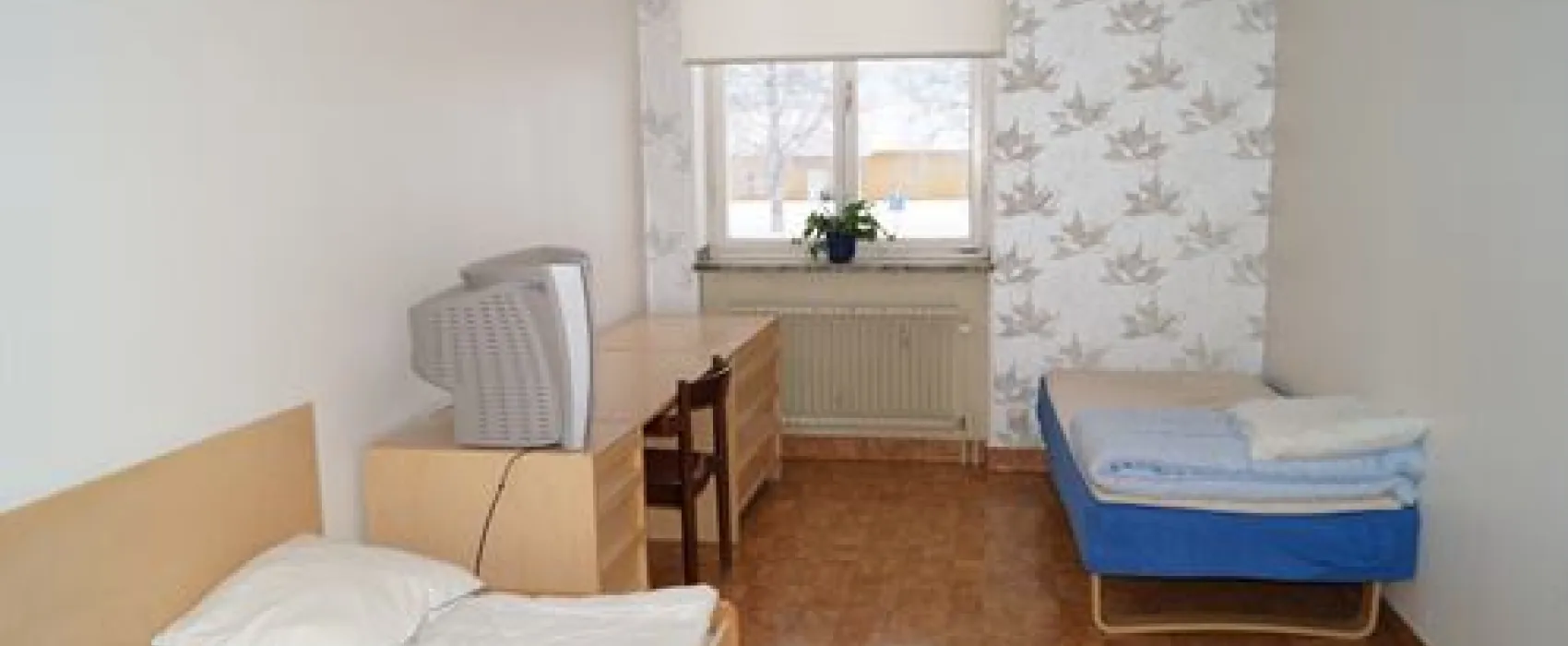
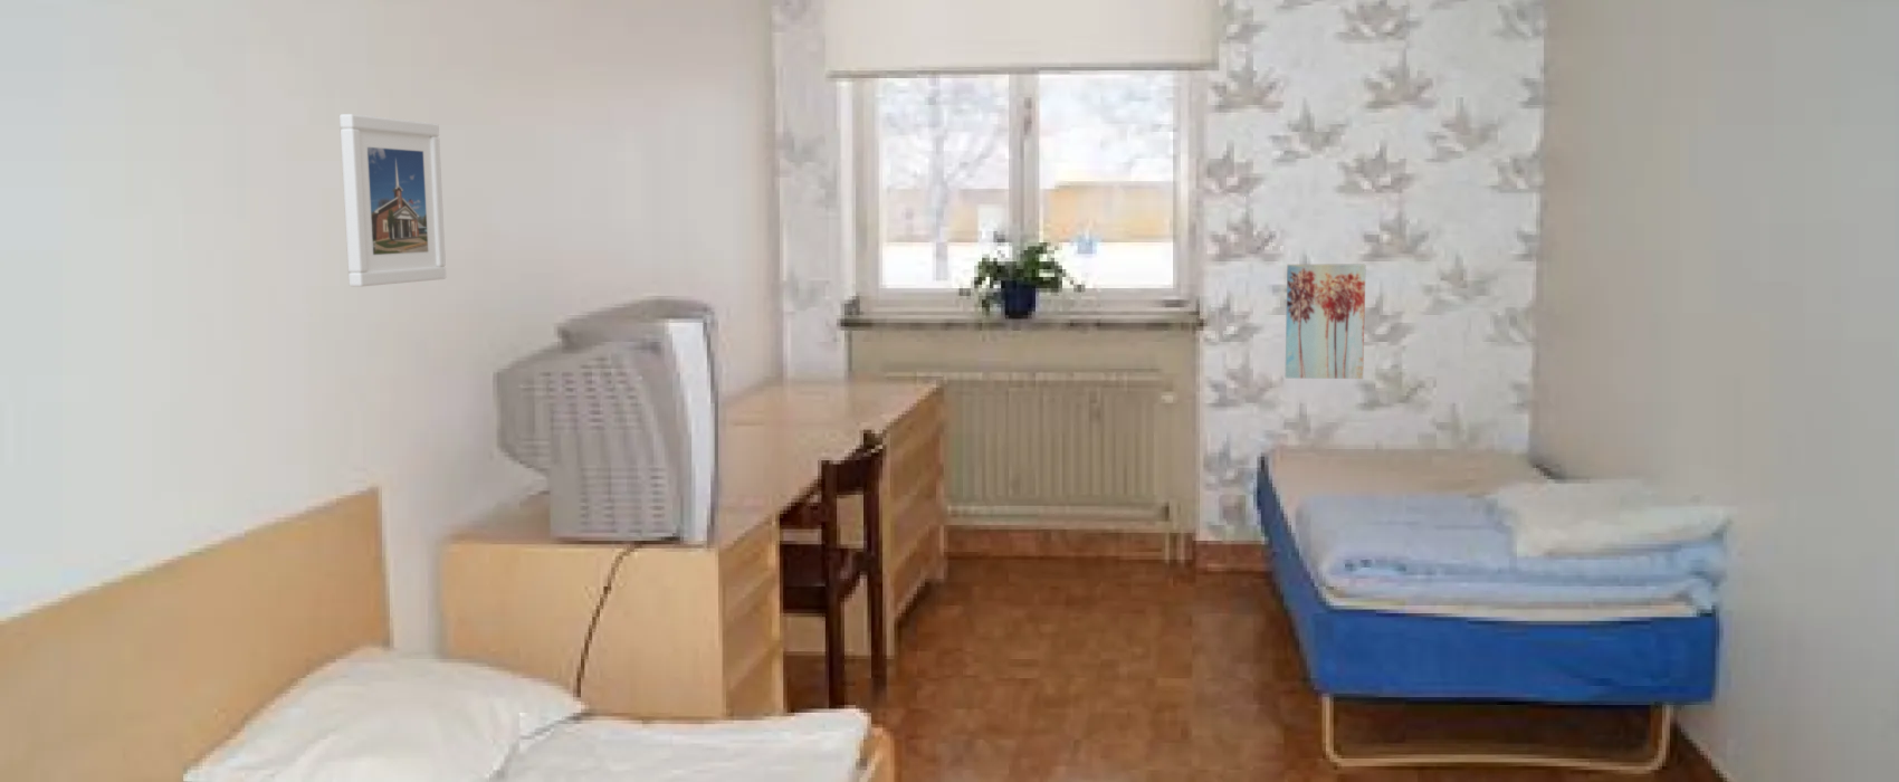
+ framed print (396, 201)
+ wall art (1325, 321)
